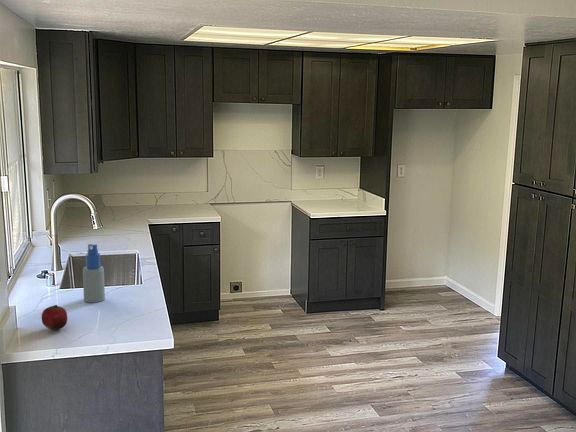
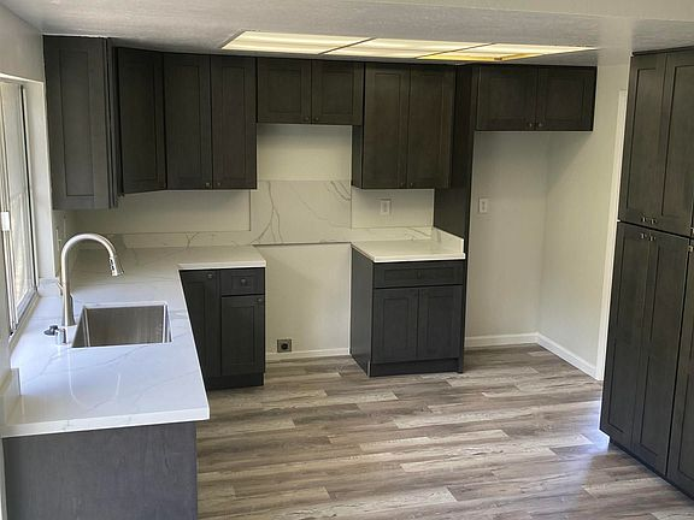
- spray bottle (93, 272)
- fruit (54, 316)
